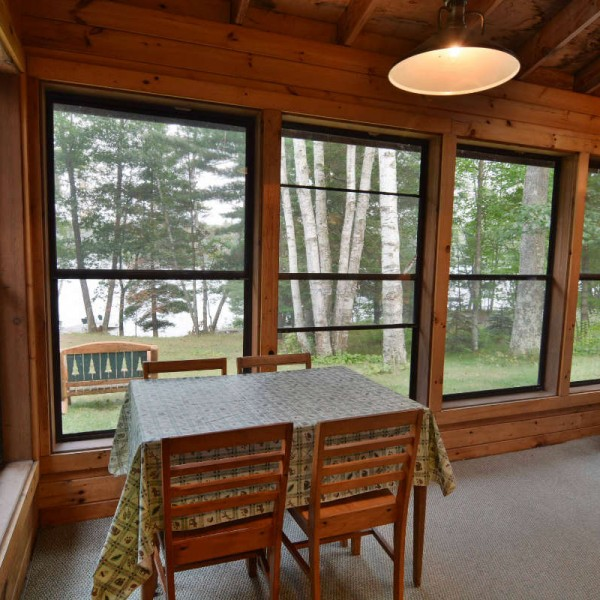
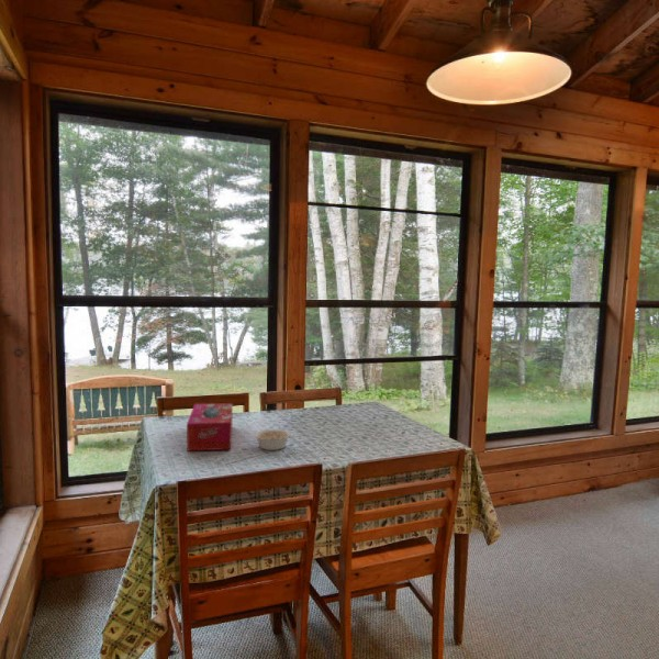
+ legume (273, 438)
+ tissue box (211, 425)
